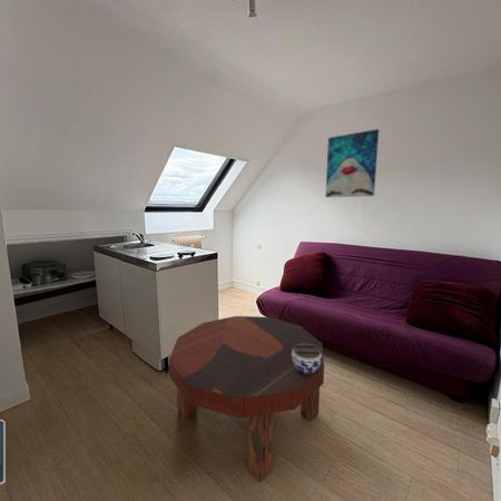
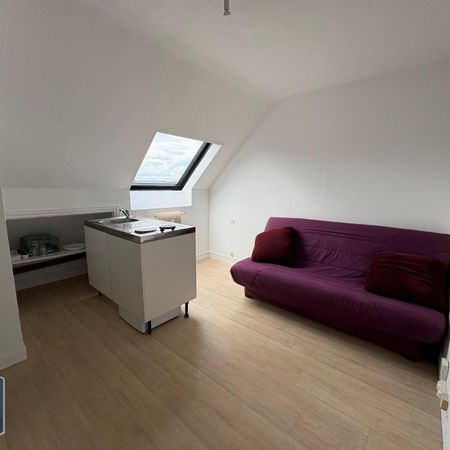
- coffee table (246, 379)
- jar (306, 357)
- wall art (350, 166)
